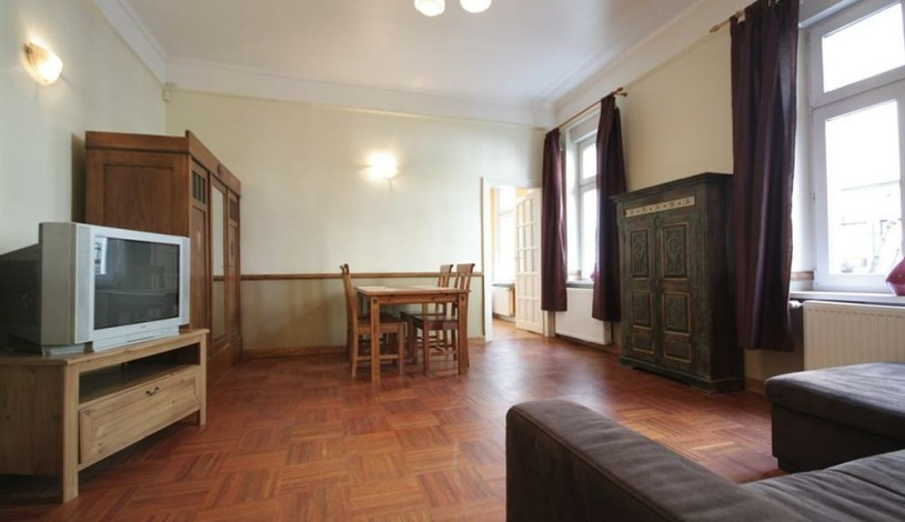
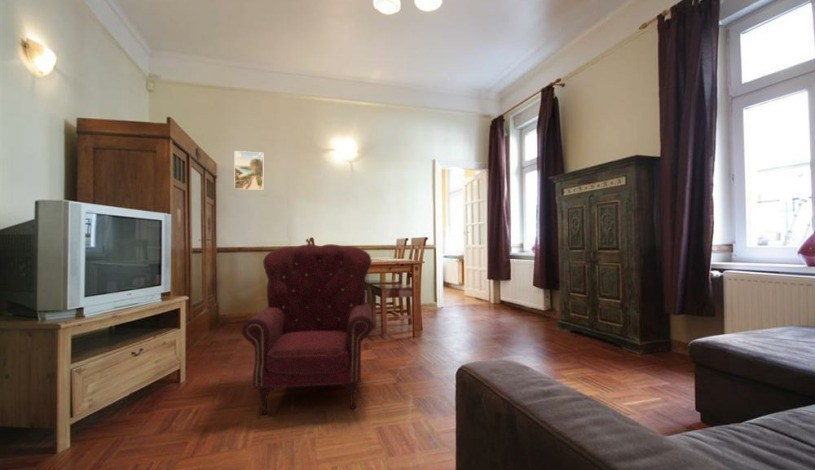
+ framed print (249, 170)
+ armchair (315, 316)
